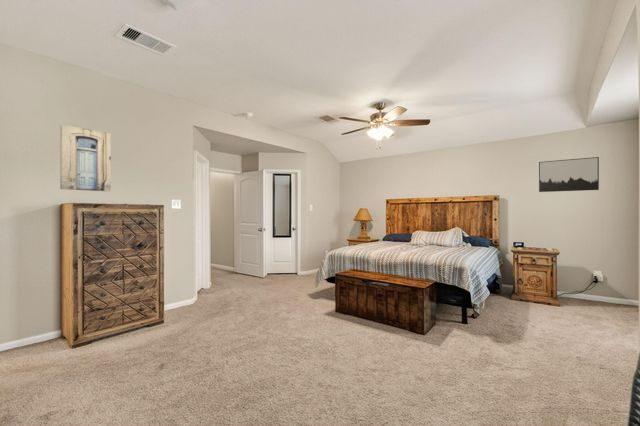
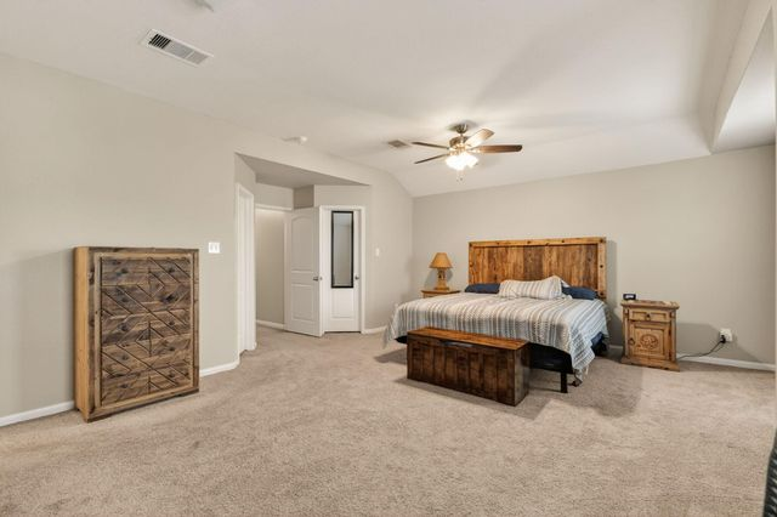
- wall art (567, 175)
- wall art (86, 159)
